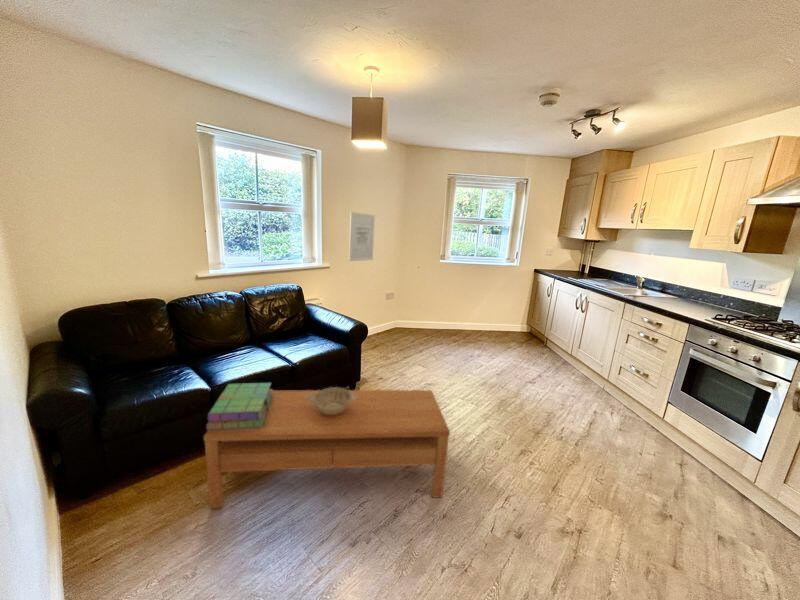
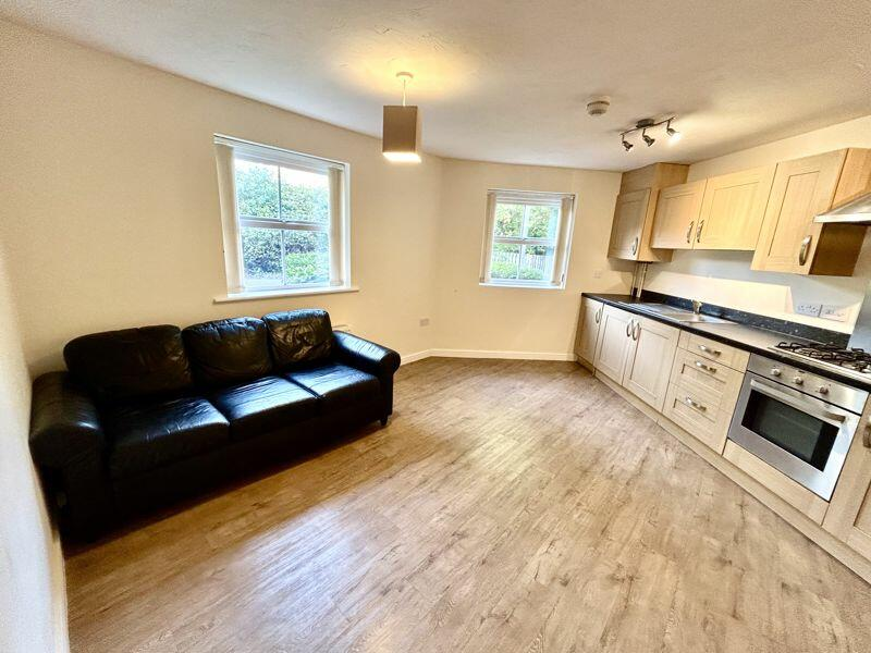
- wall art (362, 237)
- decorative bowl (332, 402)
- coffee table (335, 441)
- stack of books (242, 403)
